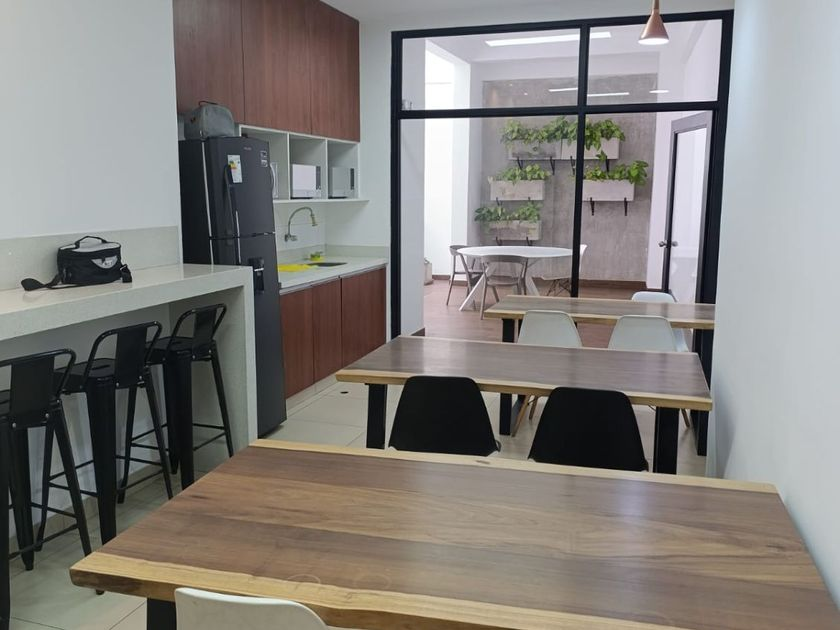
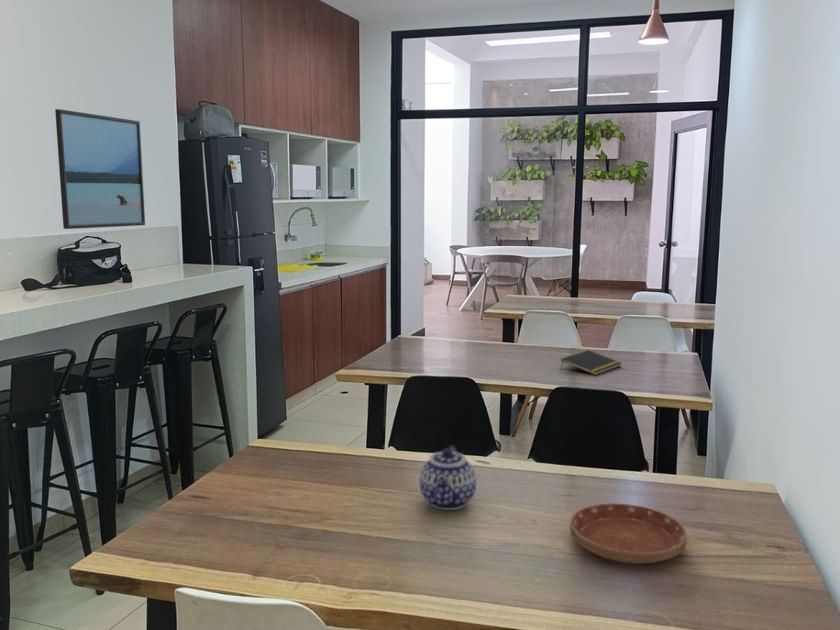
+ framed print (103, 171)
+ saucer (627, 534)
+ notepad (591, 362)
+ teapot (447, 475)
